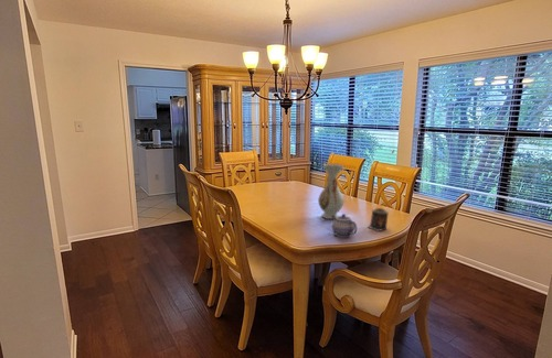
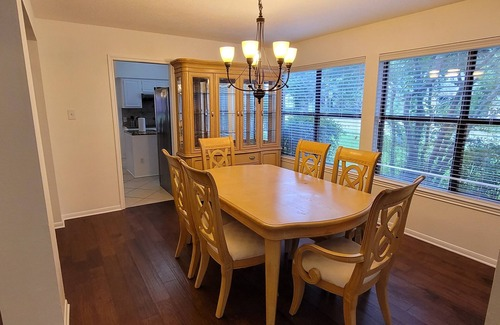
- vase (331, 191)
- teapot (342, 224)
- candle (378, 218)
